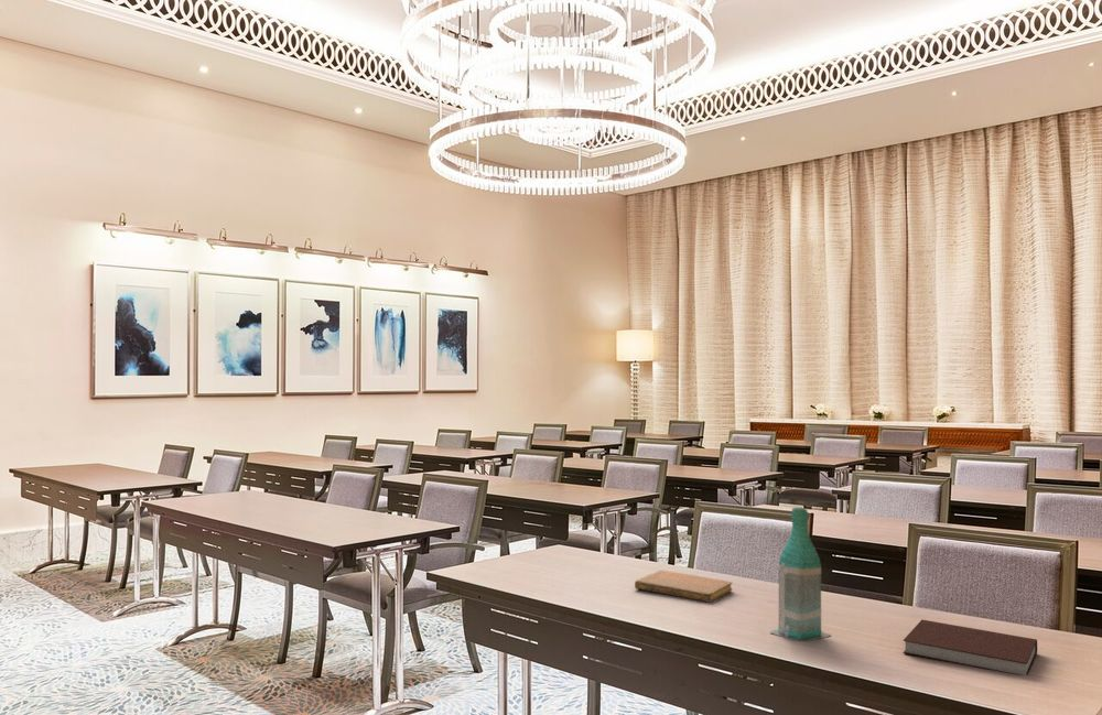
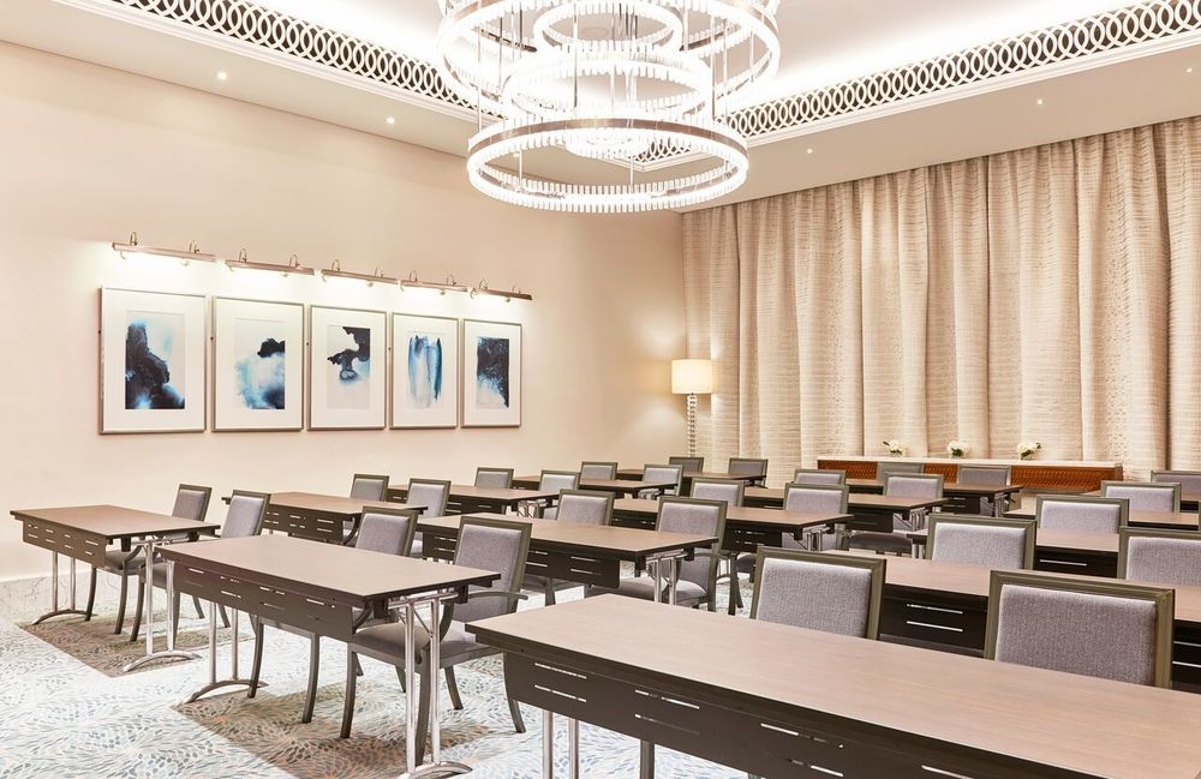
- notebook (970, 646)
- notebook (683, 585)
- bottle (800, 571)
